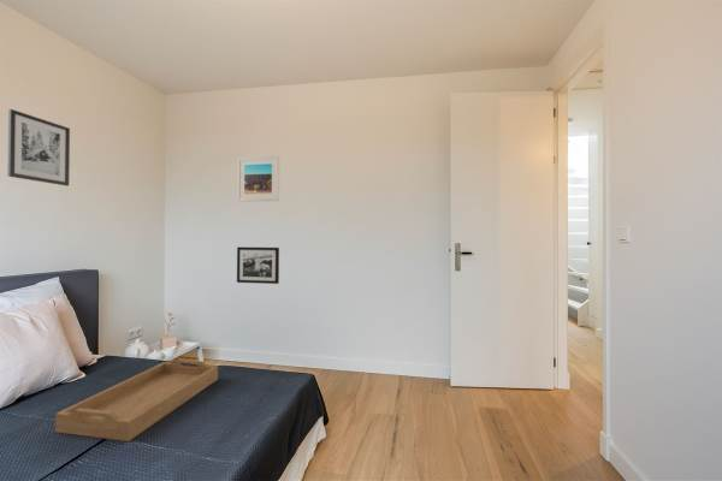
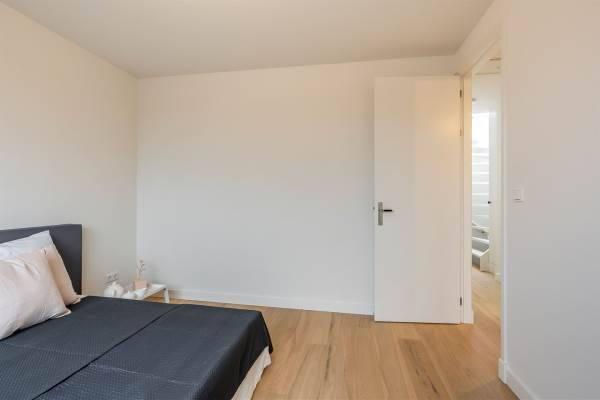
- wall art (41, 150)
- picture frame (258, 265)
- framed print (258, 178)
- serving tray (149, 391)
